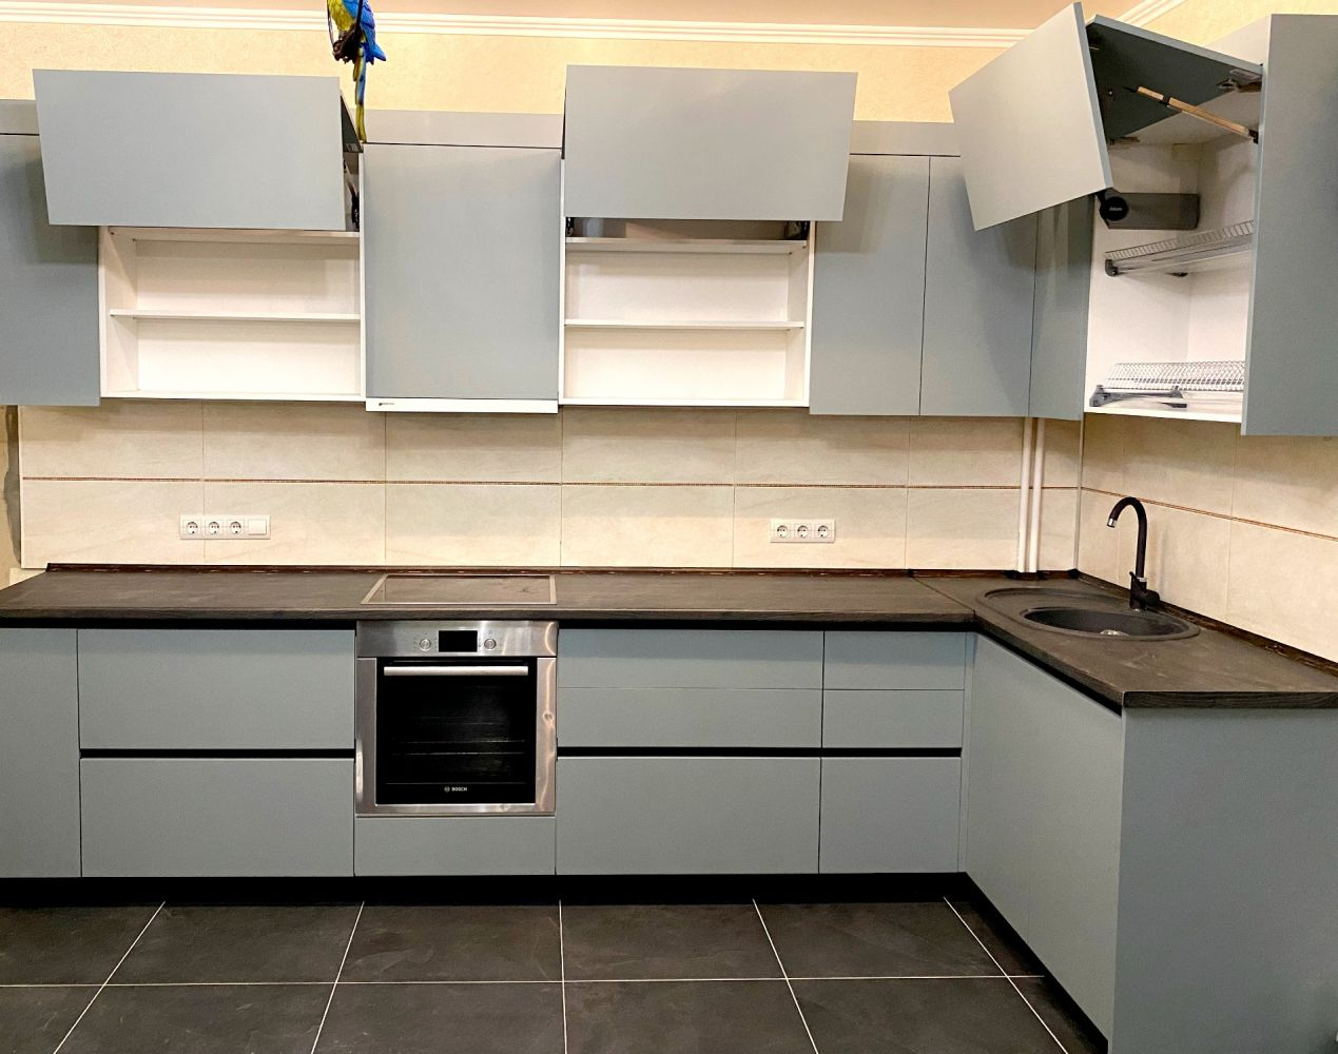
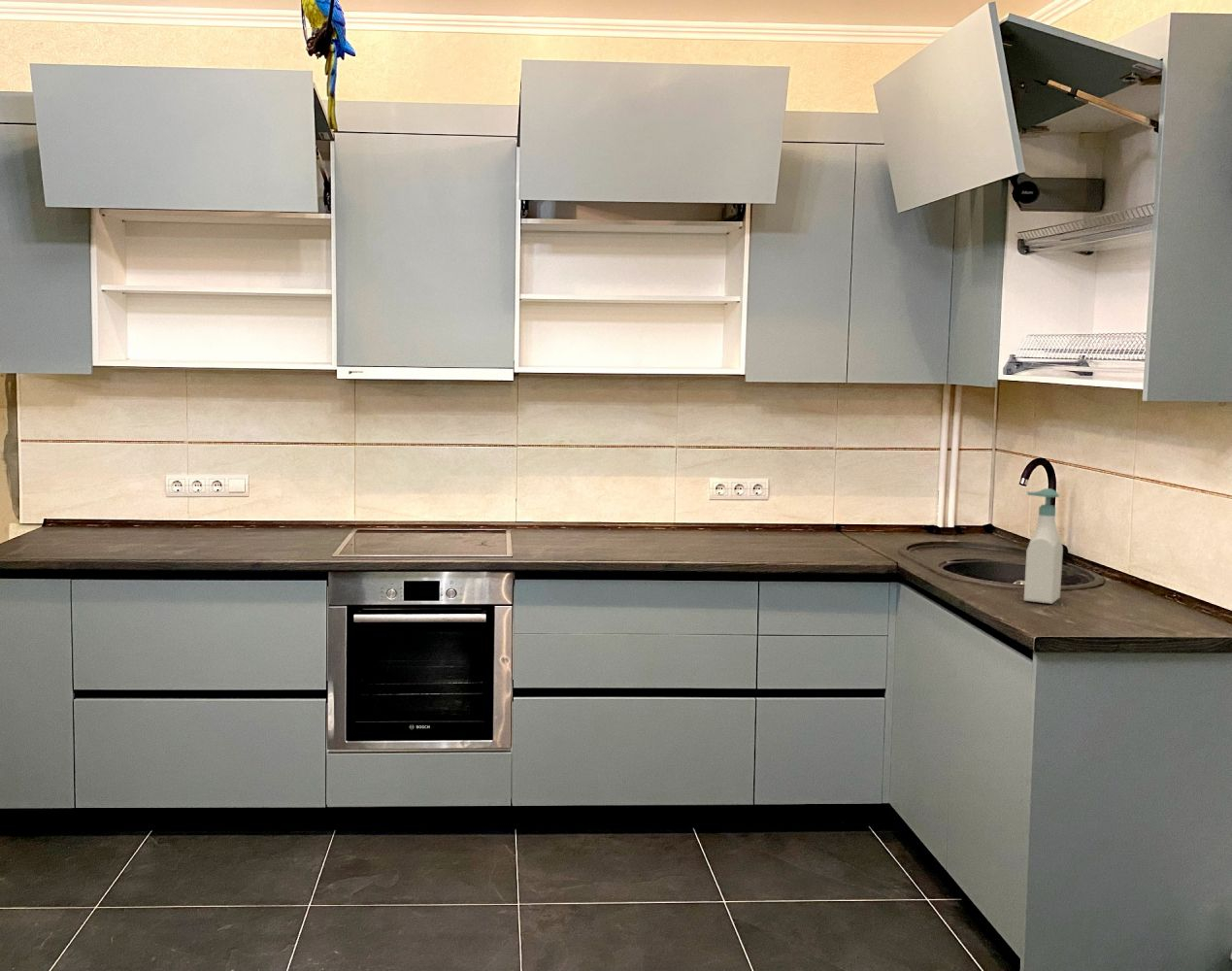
+ soap bottle (1041, 543)
